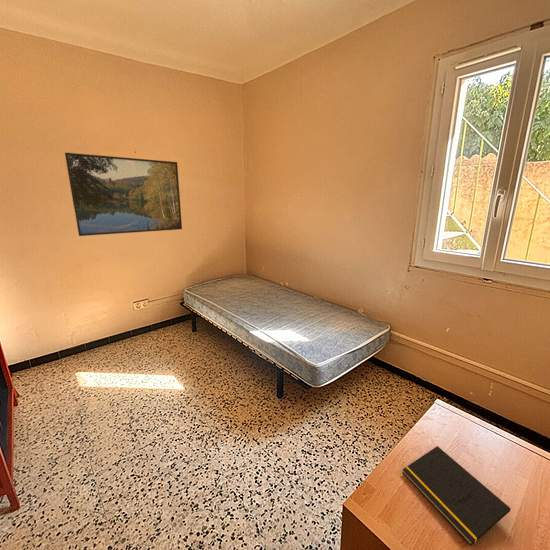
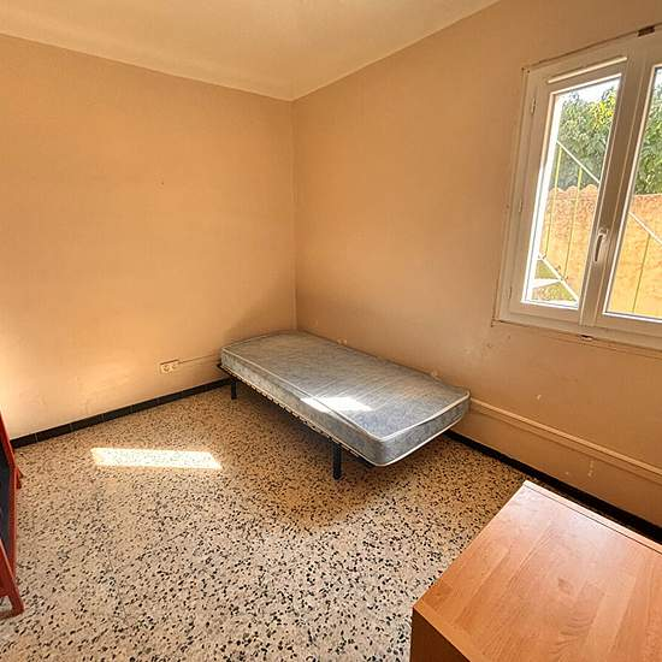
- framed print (131, 196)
- notepad (451, 488)
